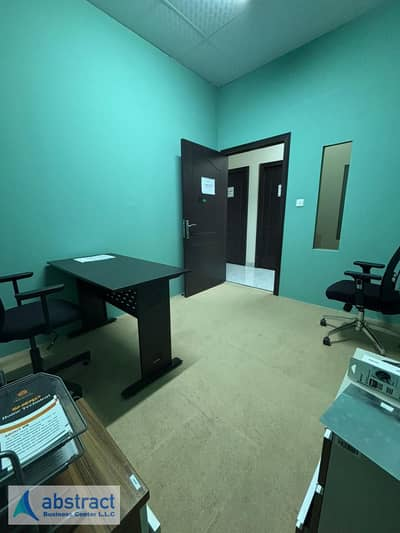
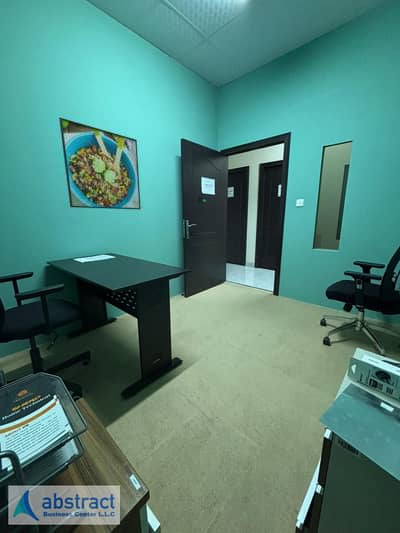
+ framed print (106, 170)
